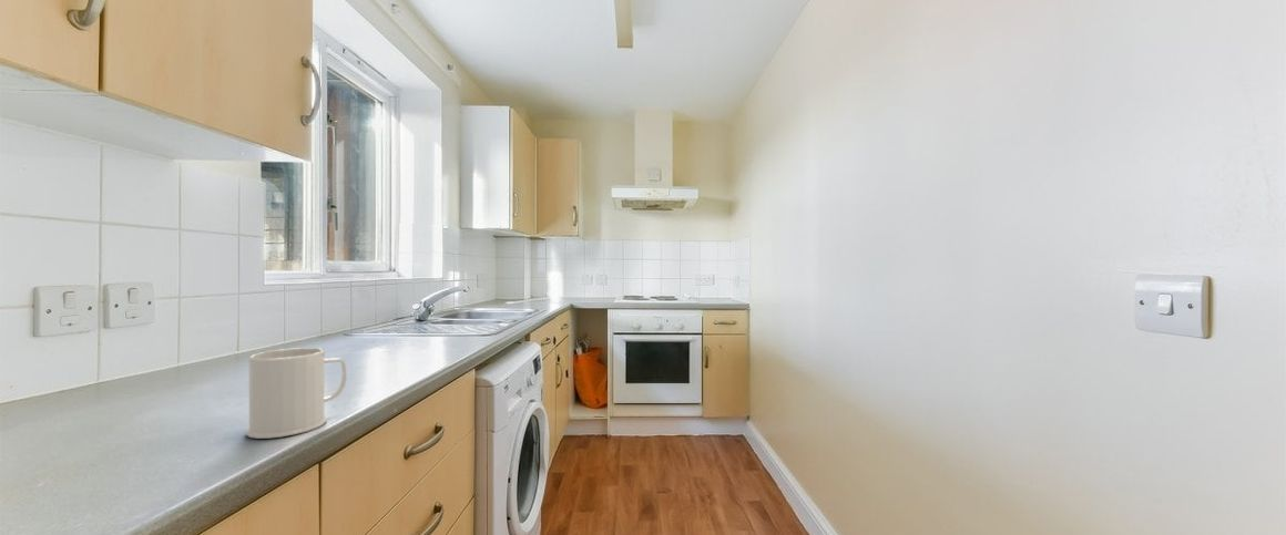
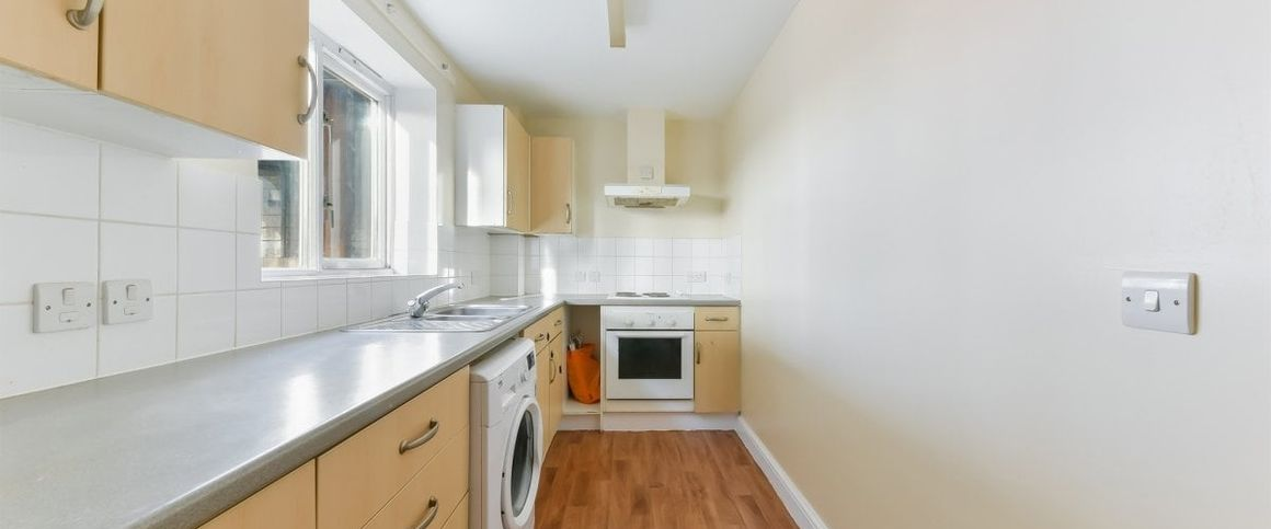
- mug (298, 387)
